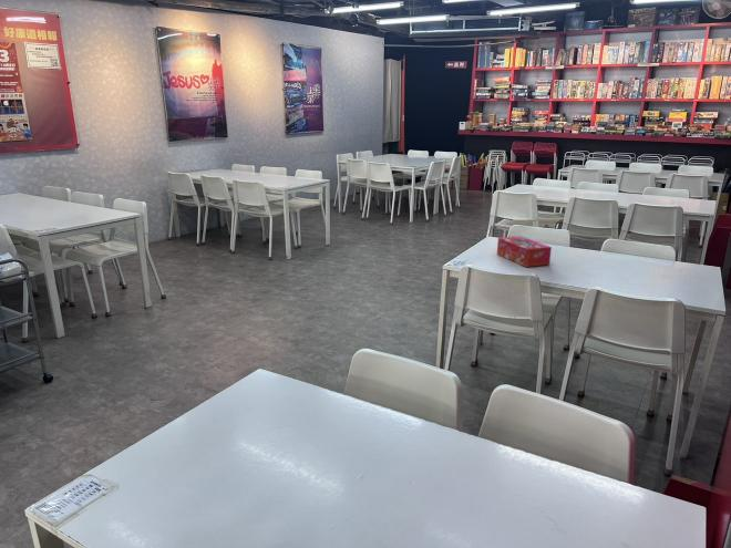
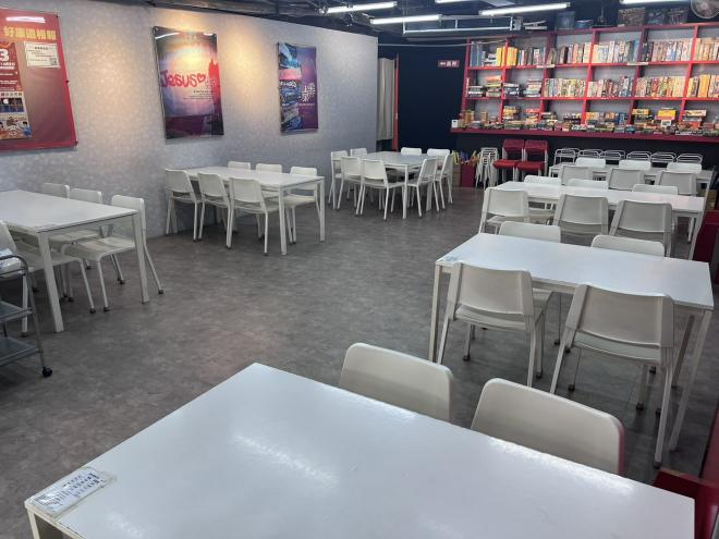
- tissue box (523, 250)
